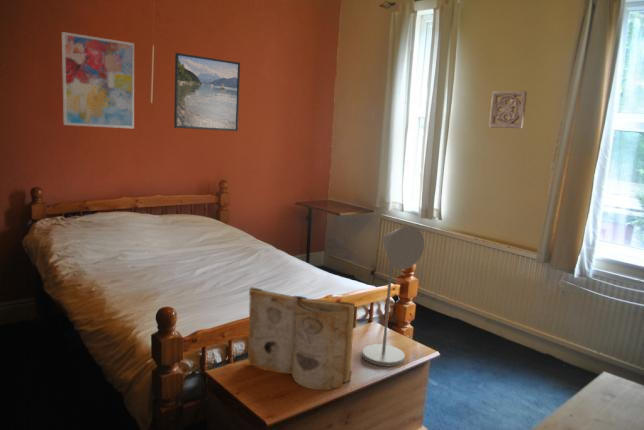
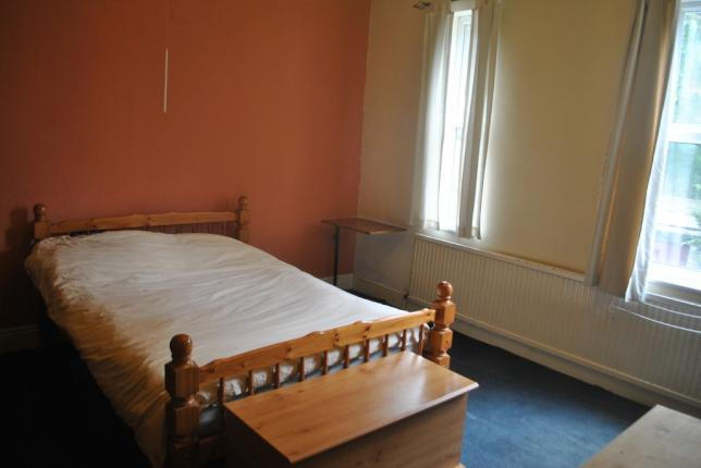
- book (294, 338)
- desk lamp (389, 290)
- wall ornament (507, 110)
- wall art (99, 83)
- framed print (208, 94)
